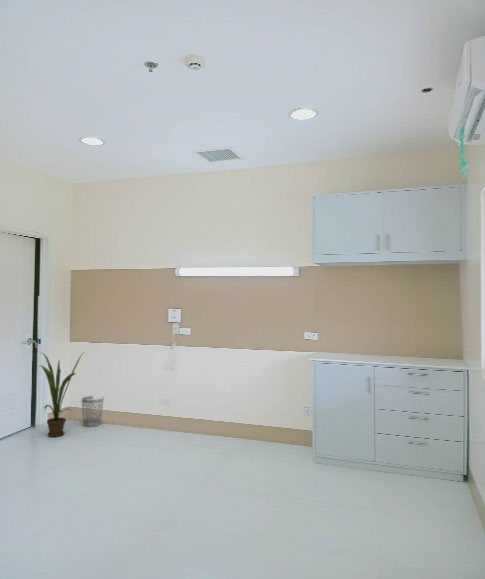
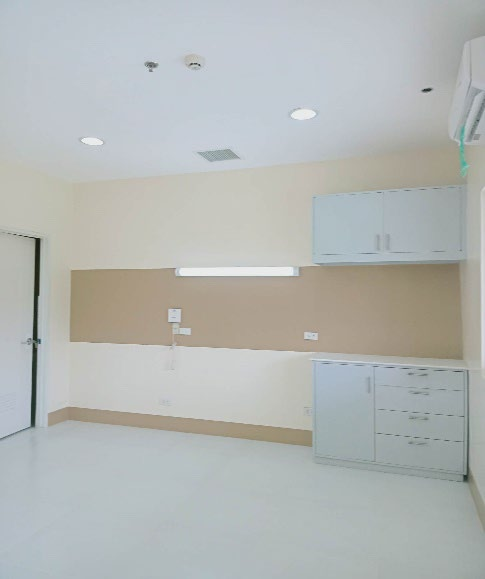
- house plant (52, 393)
- wastebasket (92, 411)
